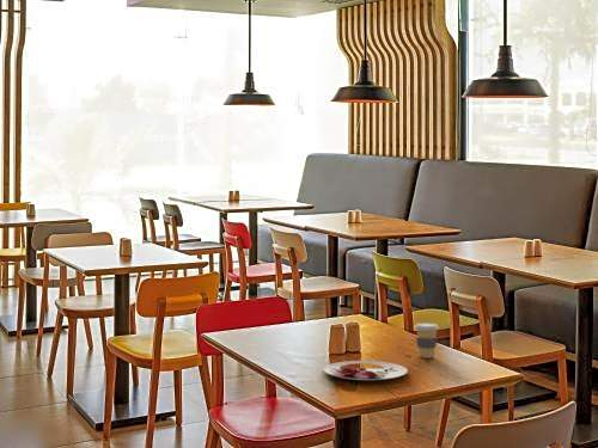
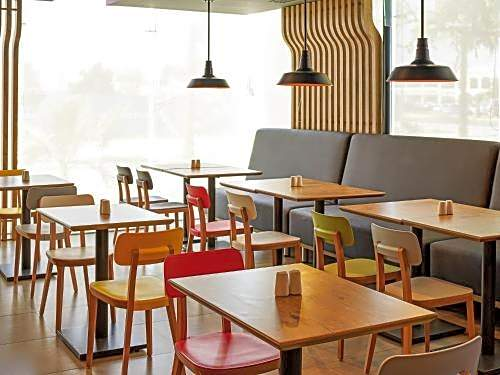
- coffee cup (426, 340)
- plate (365, 369)
